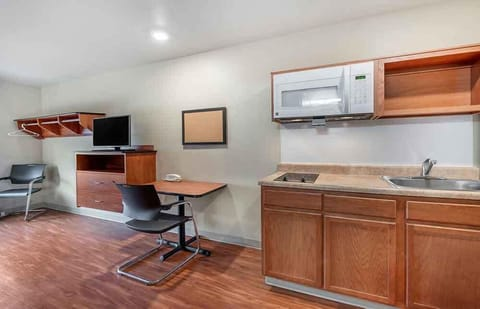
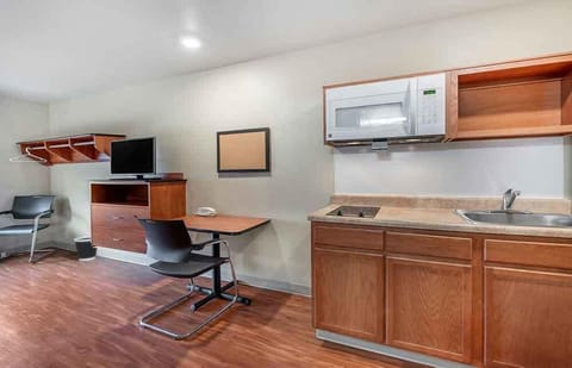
+ wastebasket (87, 248)
